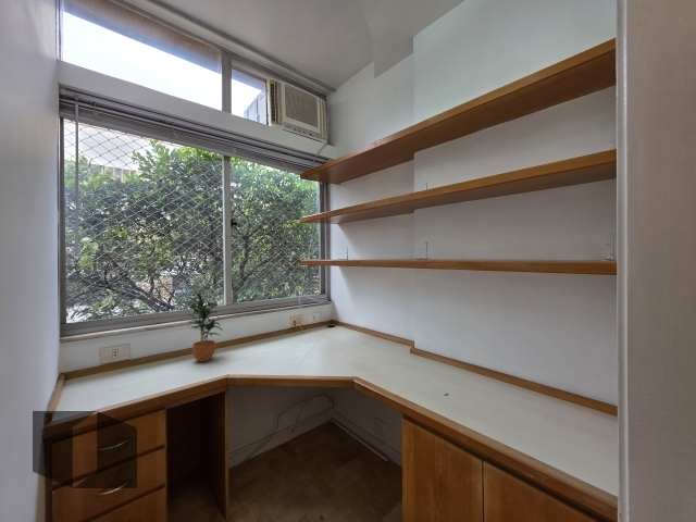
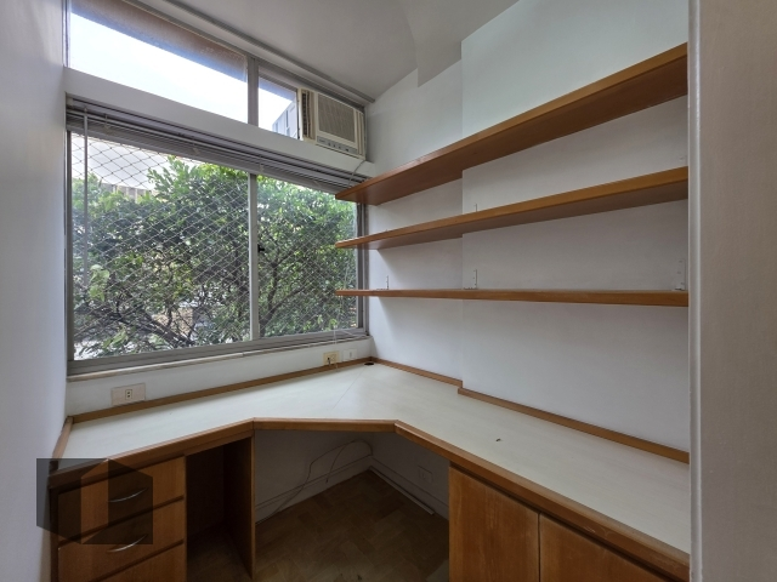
- potted plant (203, 324)
